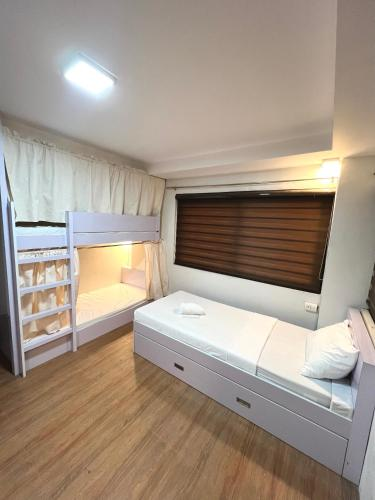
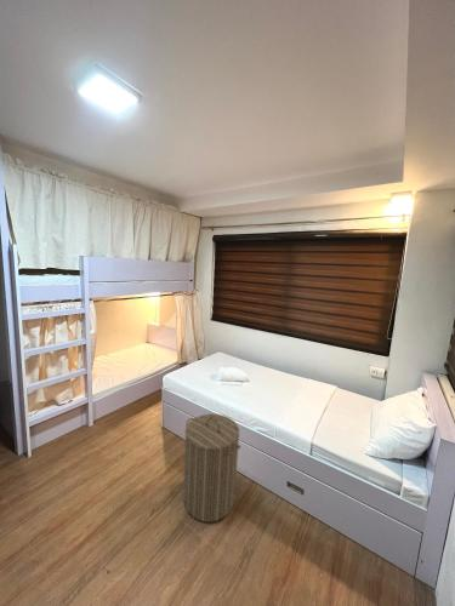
+ laundry hamper (211, 458)
